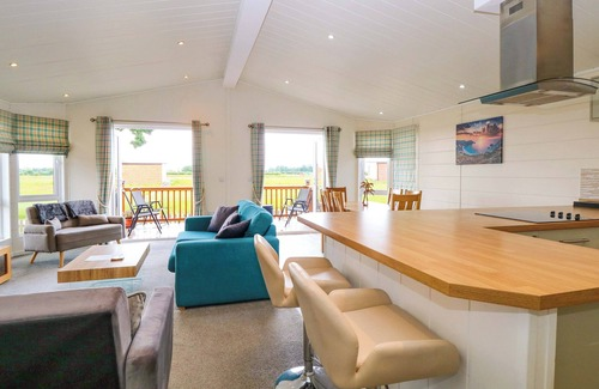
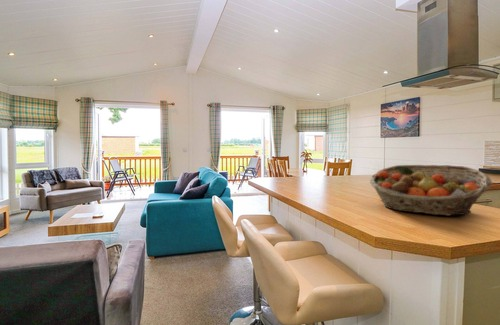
+ fruit basket (424, 187)
